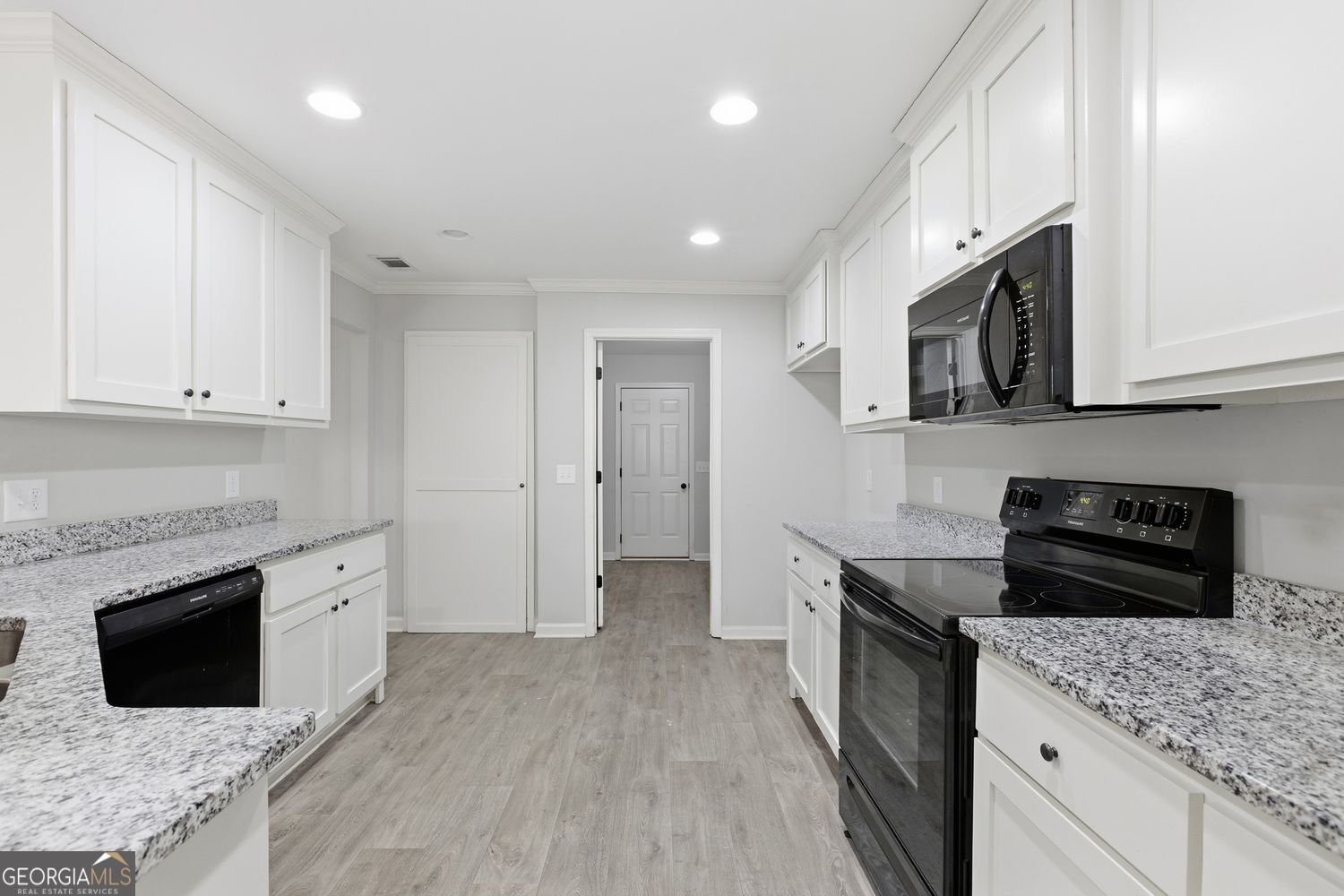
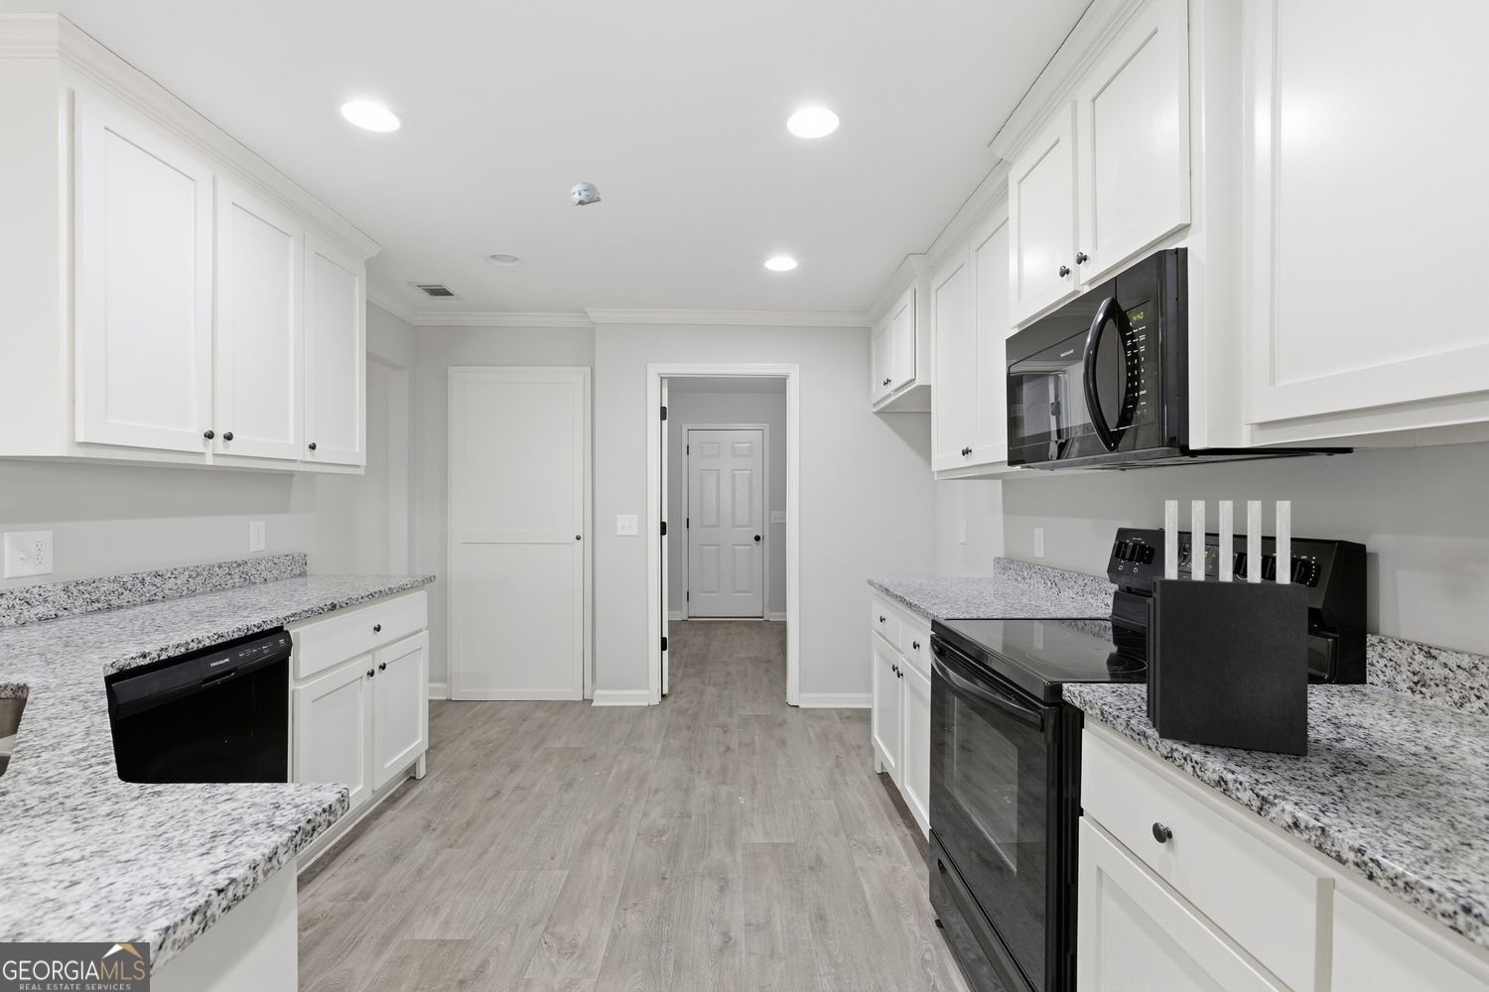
+ knife block (1218, 616)
+ smoke detector (586, 196)
